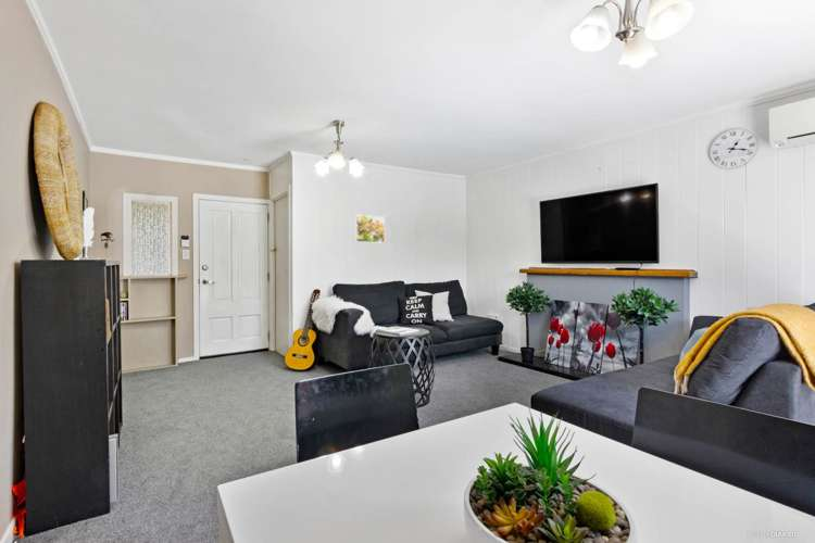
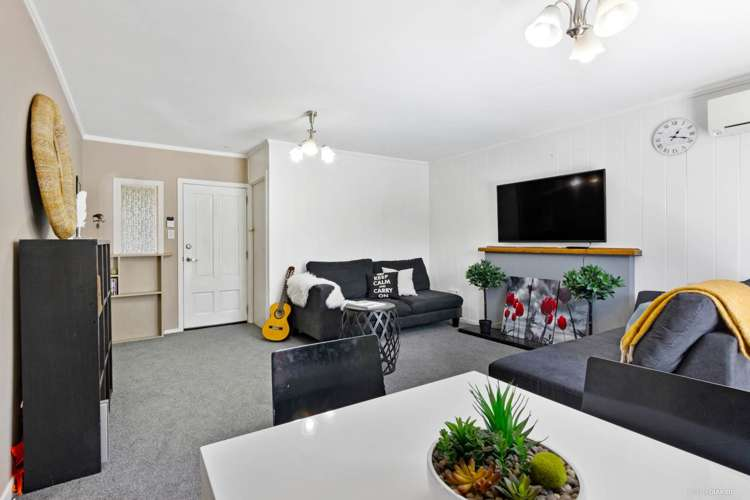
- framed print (369, 228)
